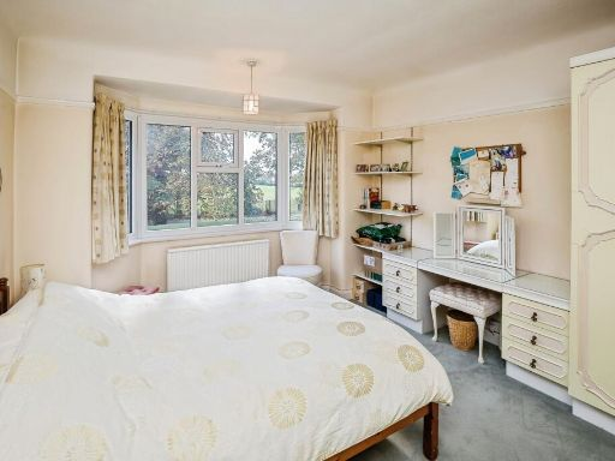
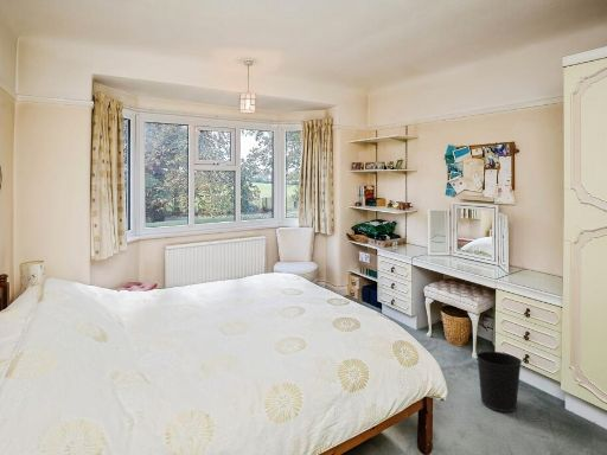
+ wastebasket (498, 380)
